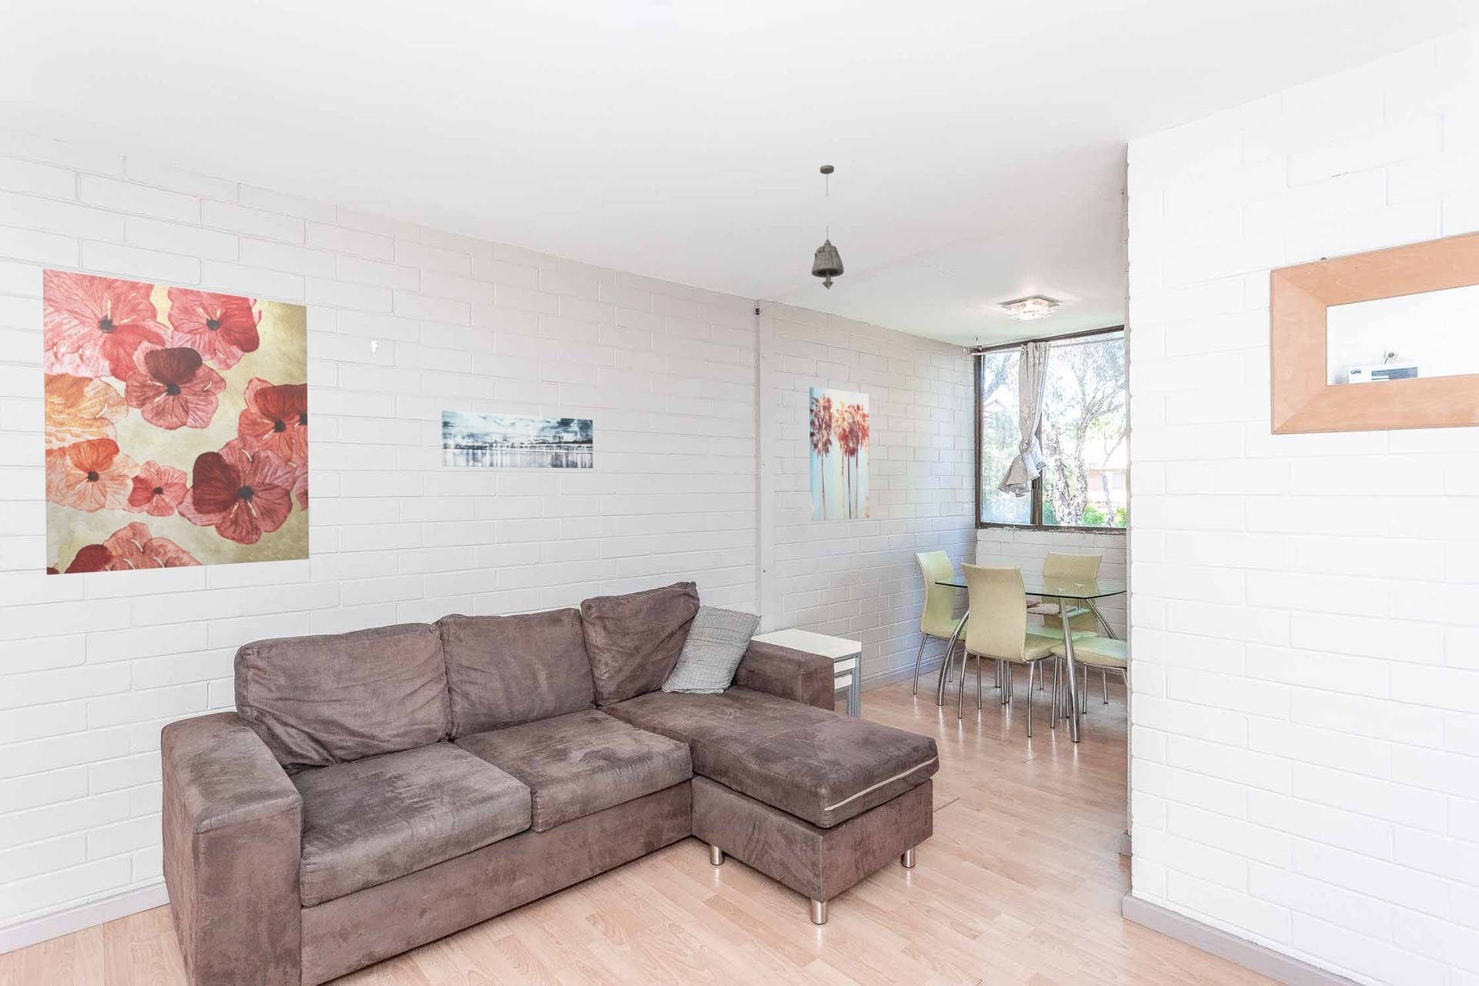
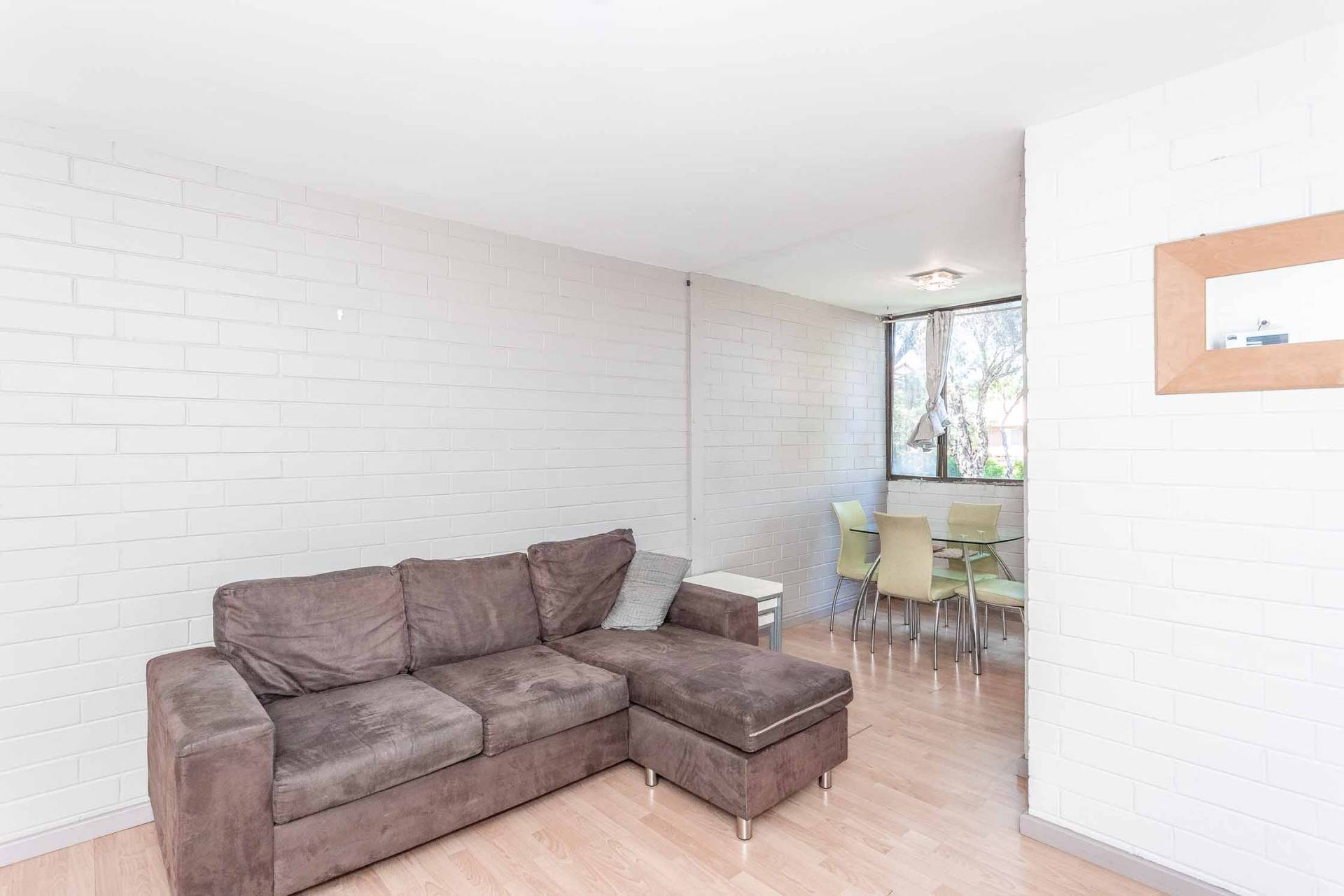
- wall art (523, 441)
- pendant light (828, 230)
- wall art (841, 454)
- wall art (188, 427)
